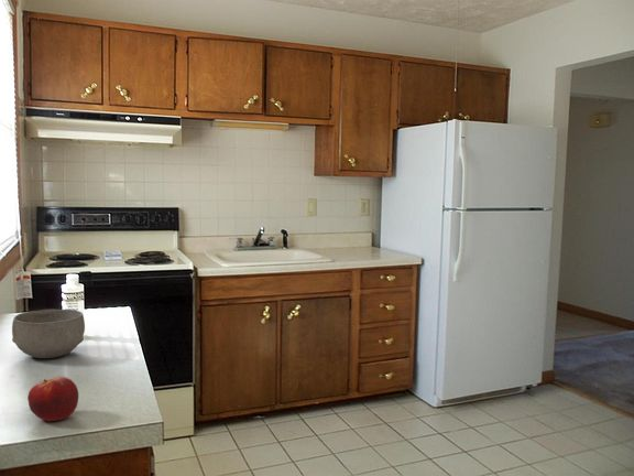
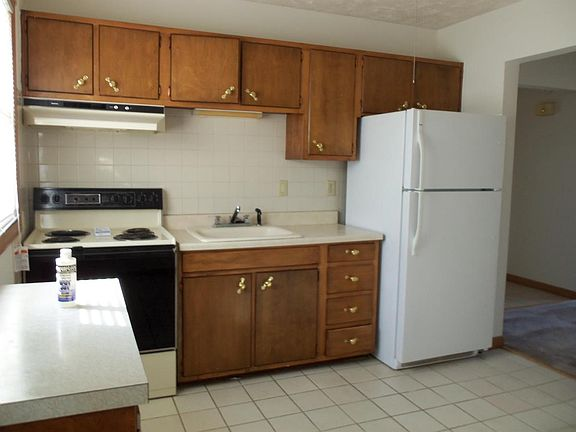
- bowl (50, 334)
- fruit (54, 397)
